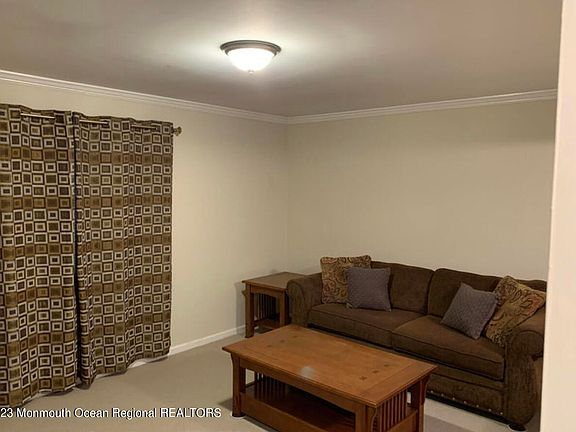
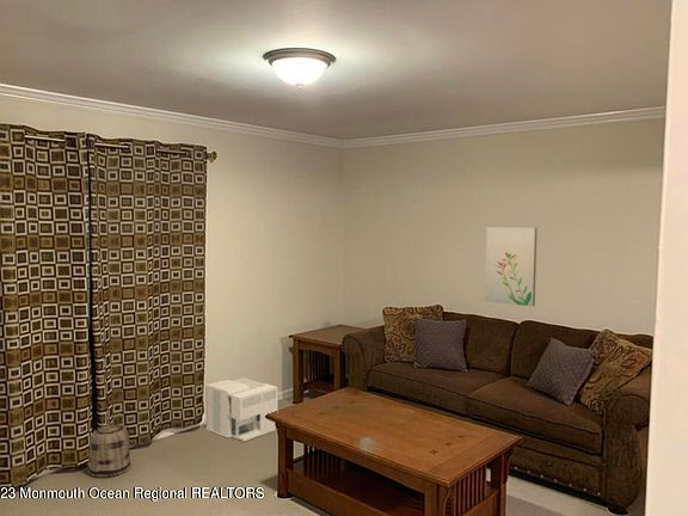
+ architectural model (247, 405)
+ basket (109, 442)
+ wall art (510, 265)
